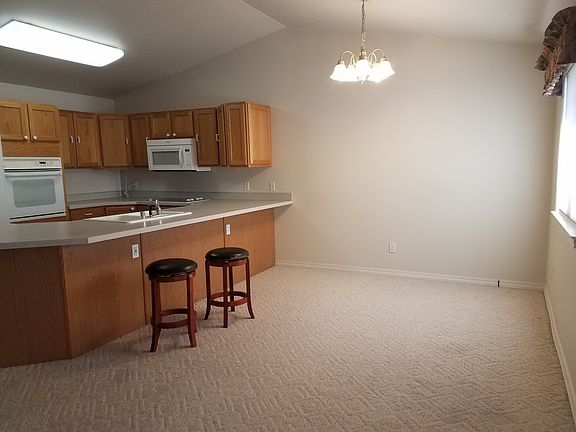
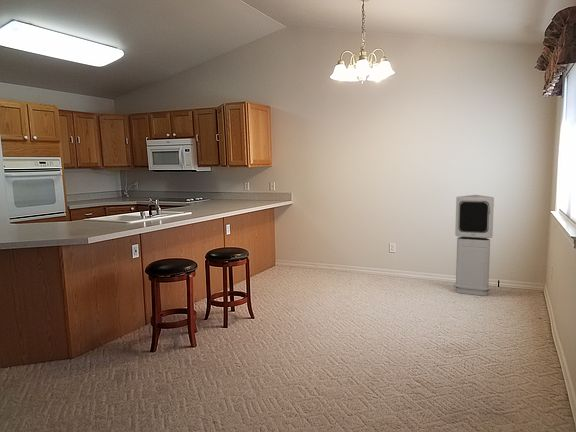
+ air purifier (473, 243)
